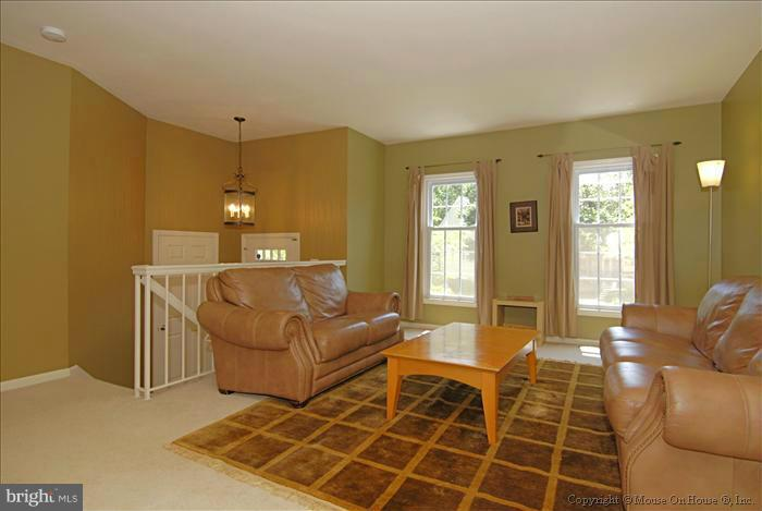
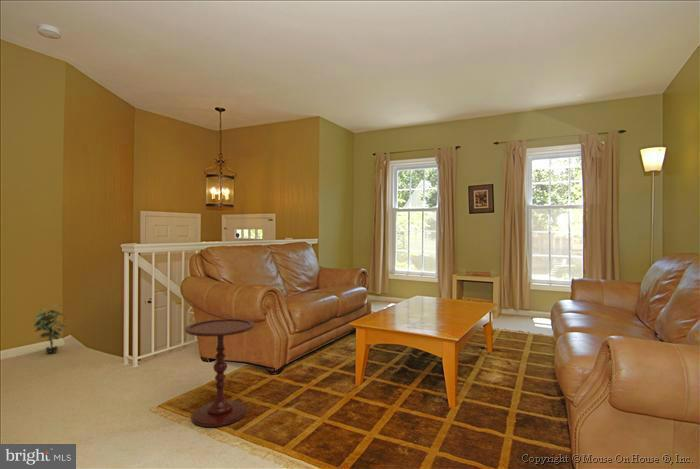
+ side table (220, 369)
+ potted plant (49, 328)
